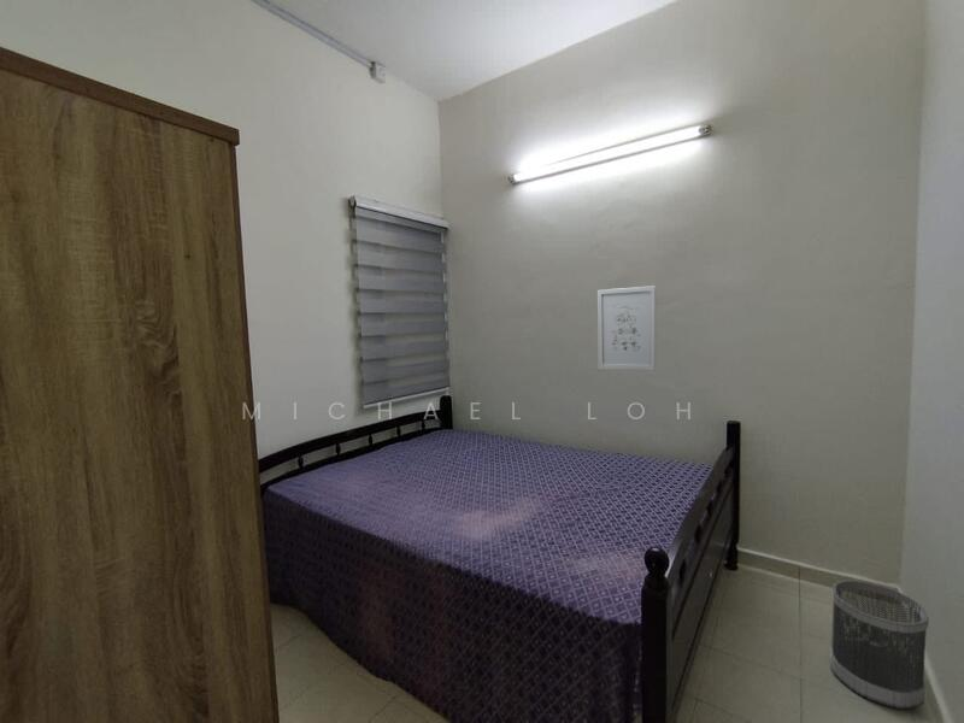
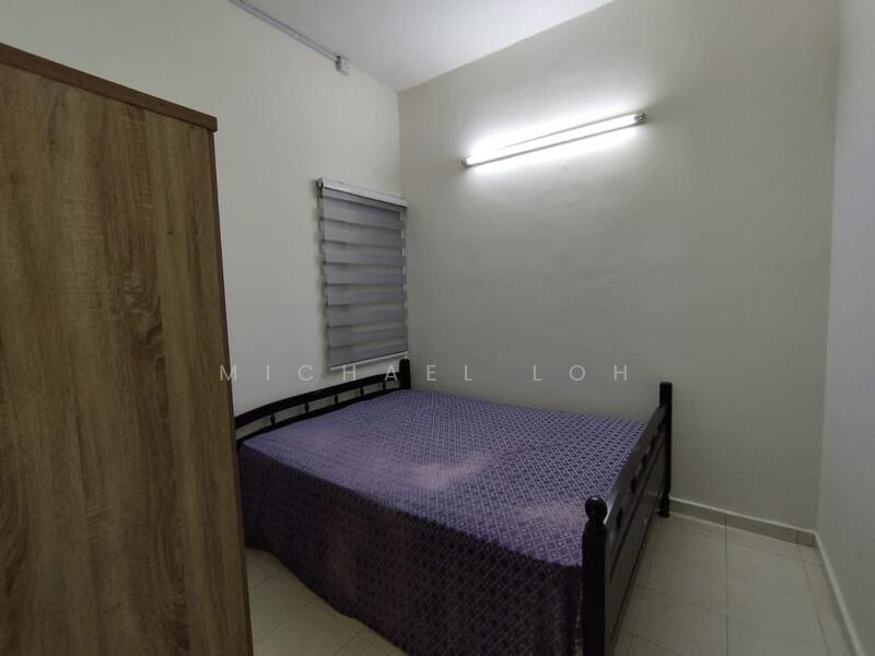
- wastebasket (875, 639)
- wall art (625, 329)
